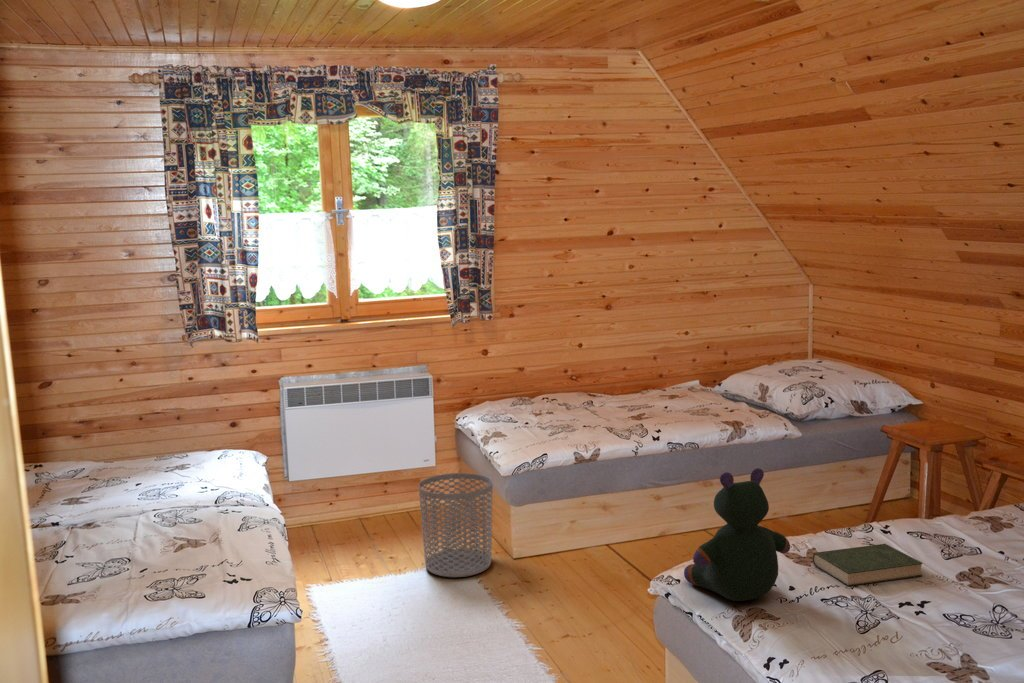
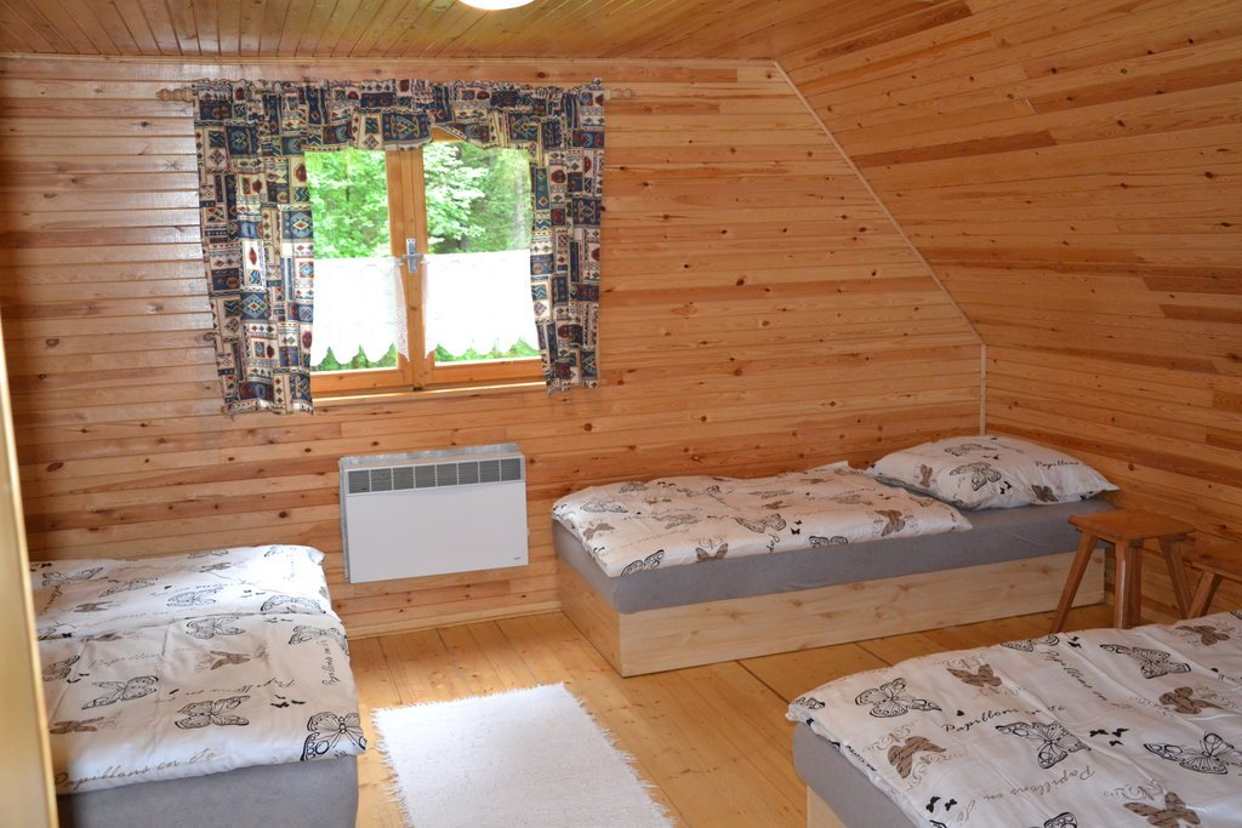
- book (866, 563)
- stuffed bear (731, 529)
- waste bin (457, 525)
